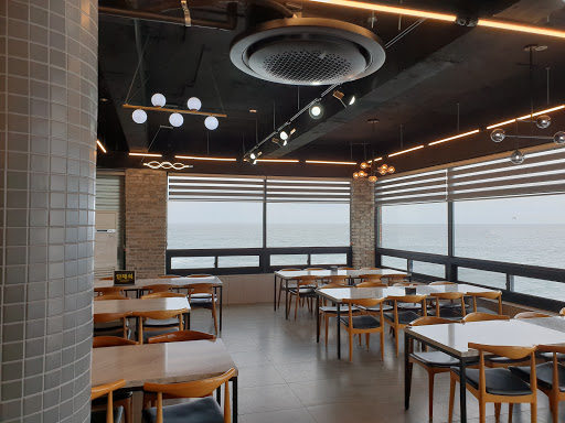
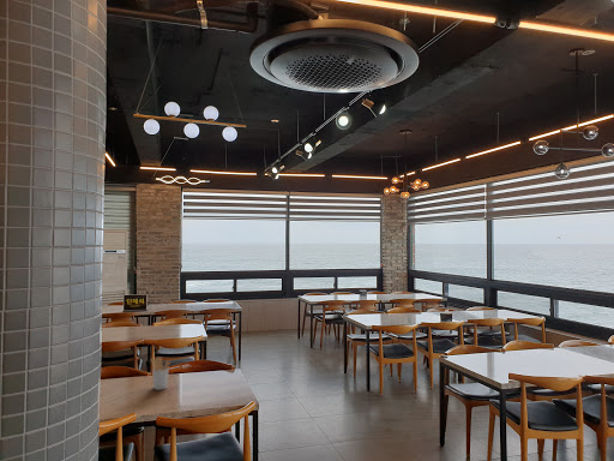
+ utensil holder (158, 372)
